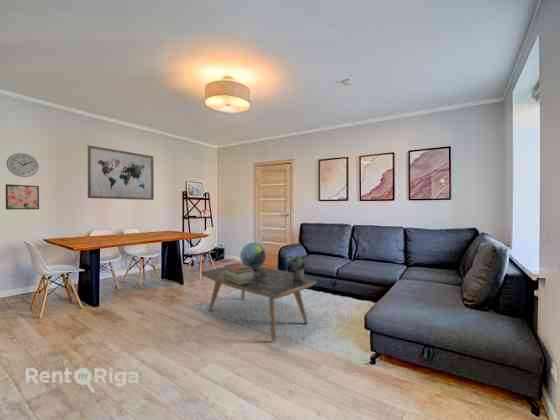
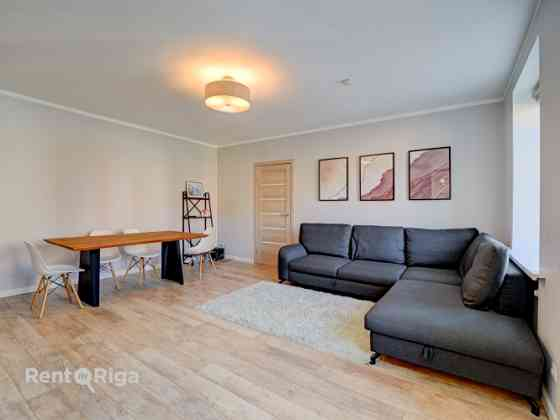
- decorative globe (253, 255)
- wall art (22, 197)
- coffee table (255, 293)
- wall art (123, 175)
- potted plant (295, 268)
- wall clock (23, 165)
- book stack (238, 273)
